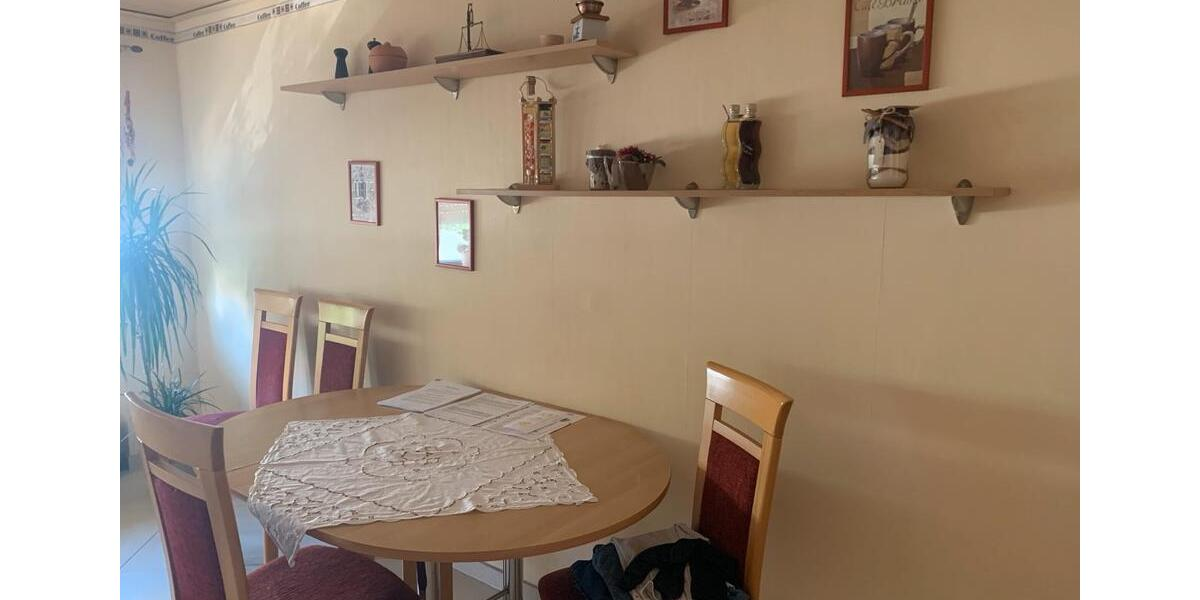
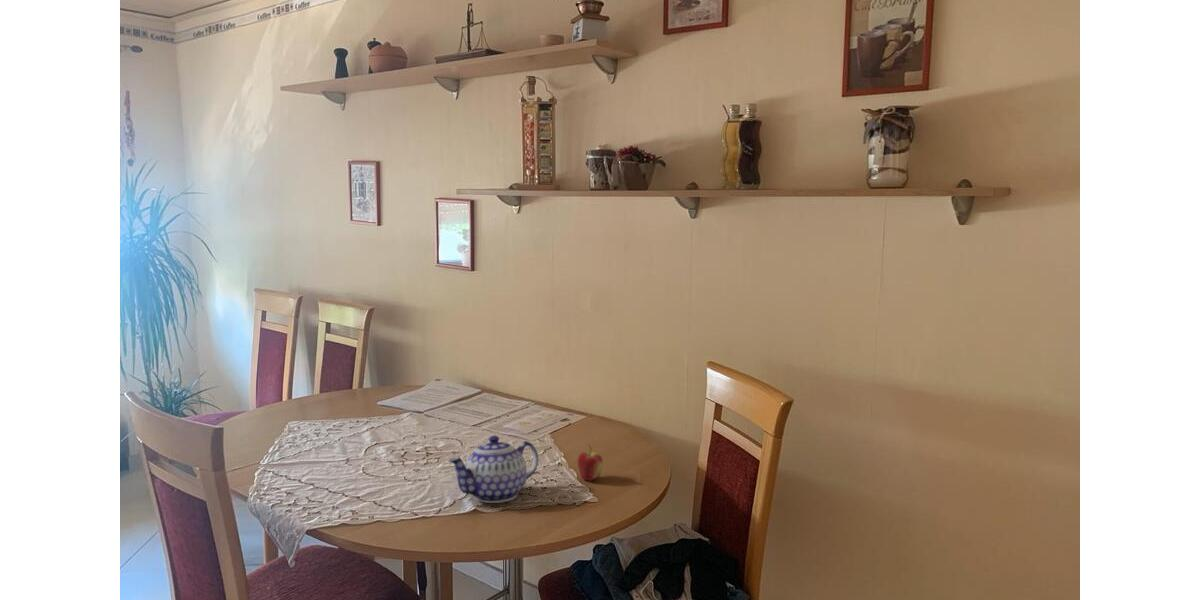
+ fruit (590, 460)
+ teapot (495, 466)
